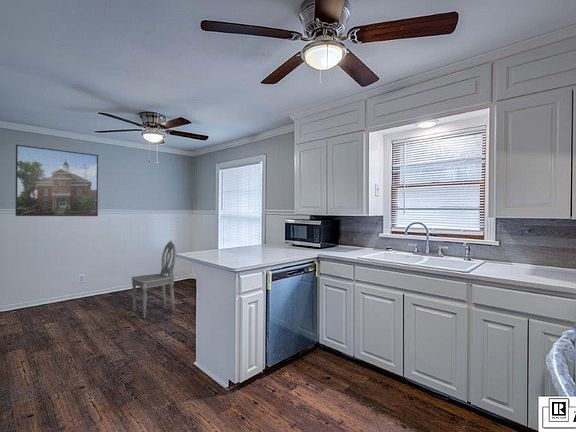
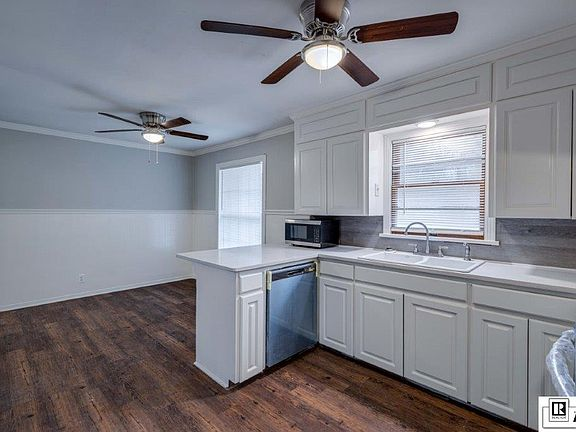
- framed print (59, 183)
- dining chair (154, 276)
